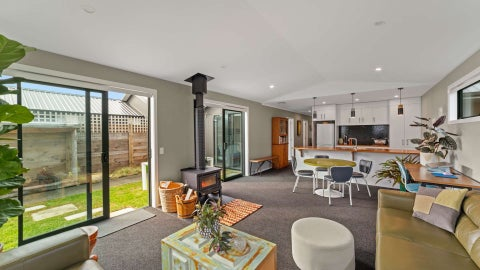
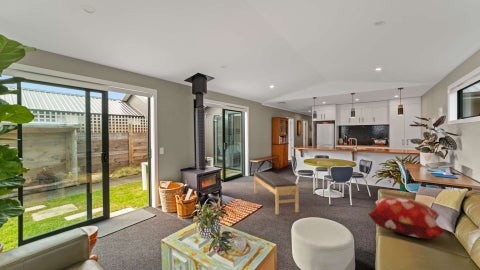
+ decorative pillow (404, 214)
+ bench (273, 189)
